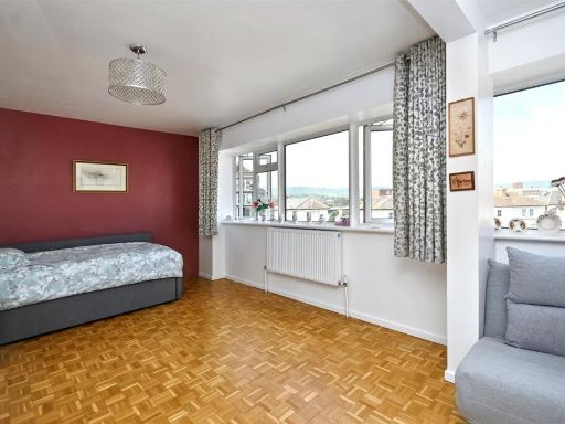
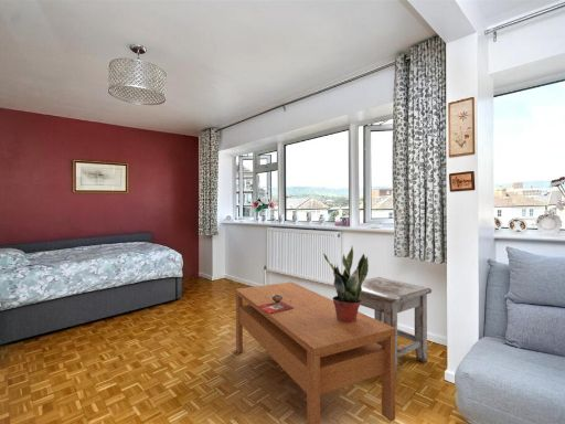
+ coffee table (299, 341)
+ potted plant (342, 280)
+ stool (384, 321)
+ decorative bowl (276, 300)
